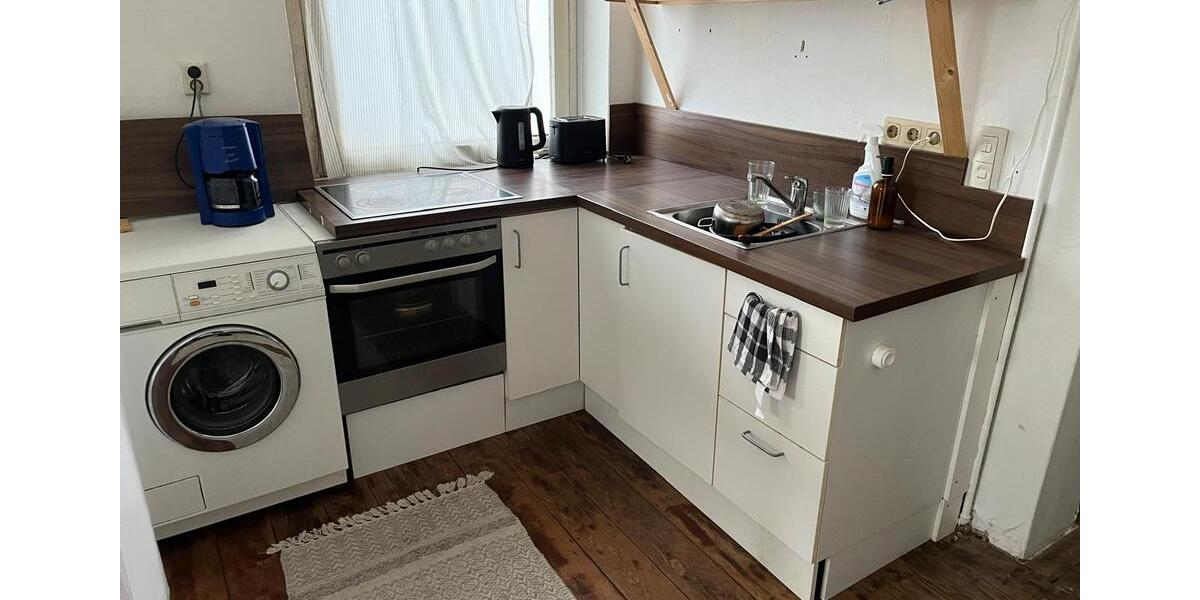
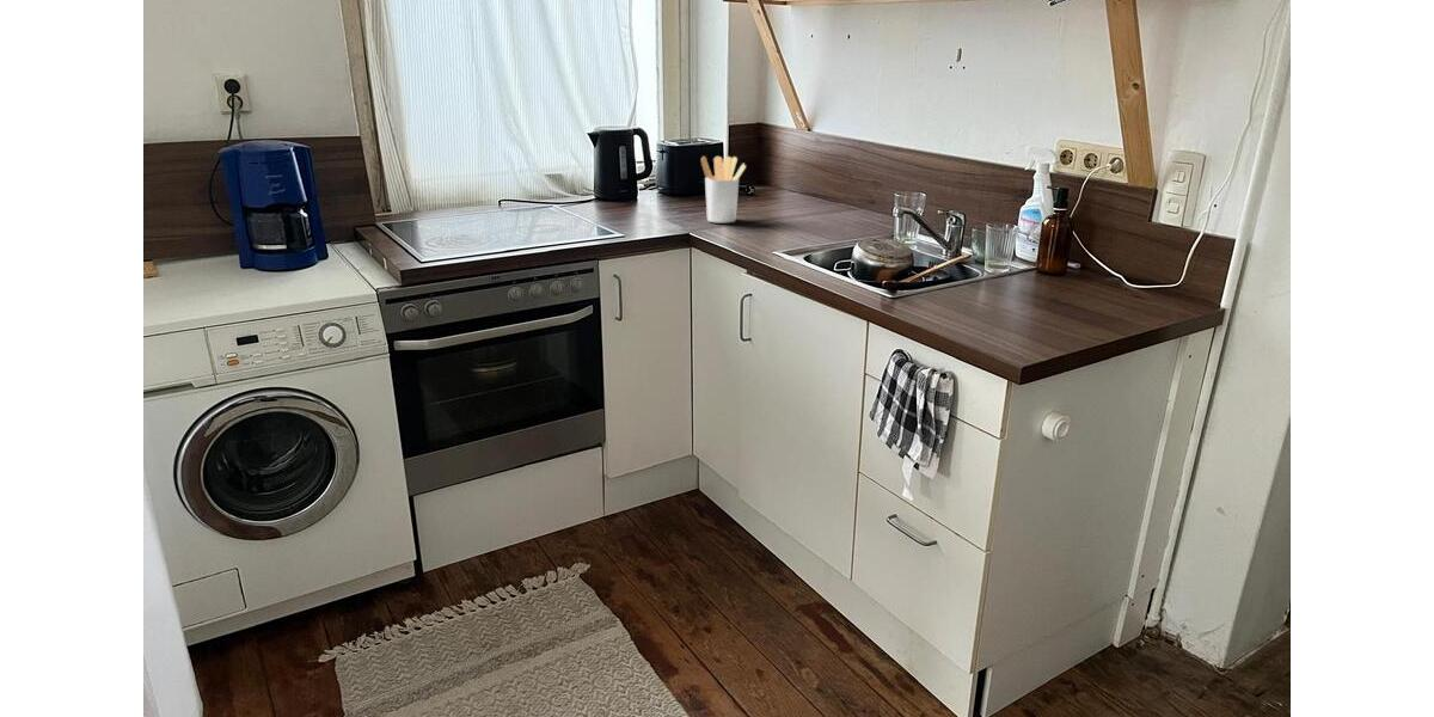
+ utensil holder (722, 188)
